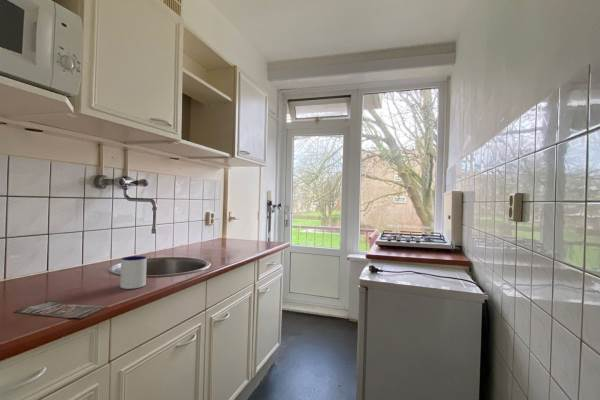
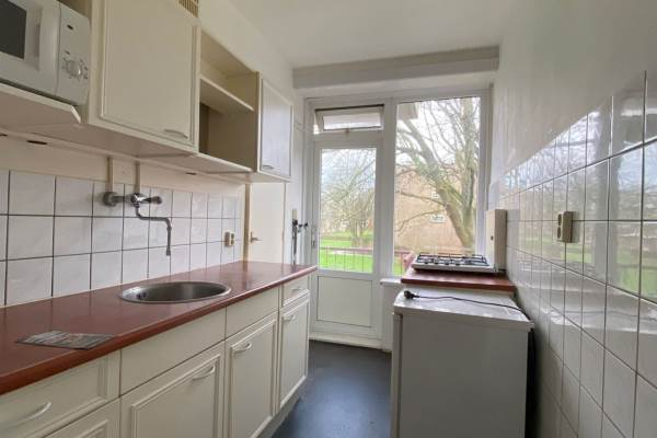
- mug (134, 270)
